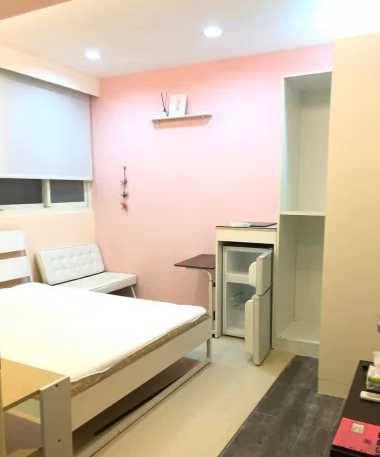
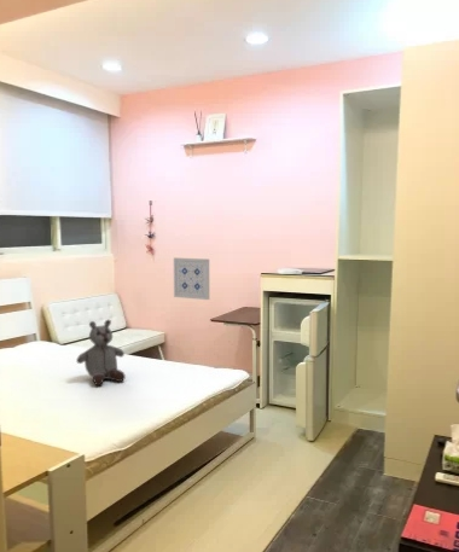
+ wall art (191, 278)
+ stuffed bear (103, 350)
